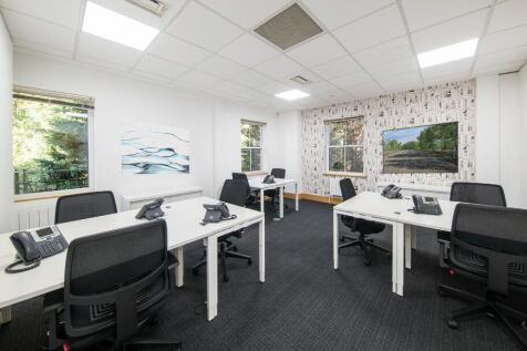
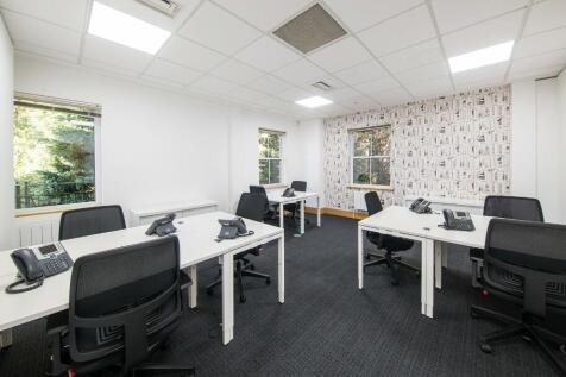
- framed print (416, 149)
- wall art (158, 149)
